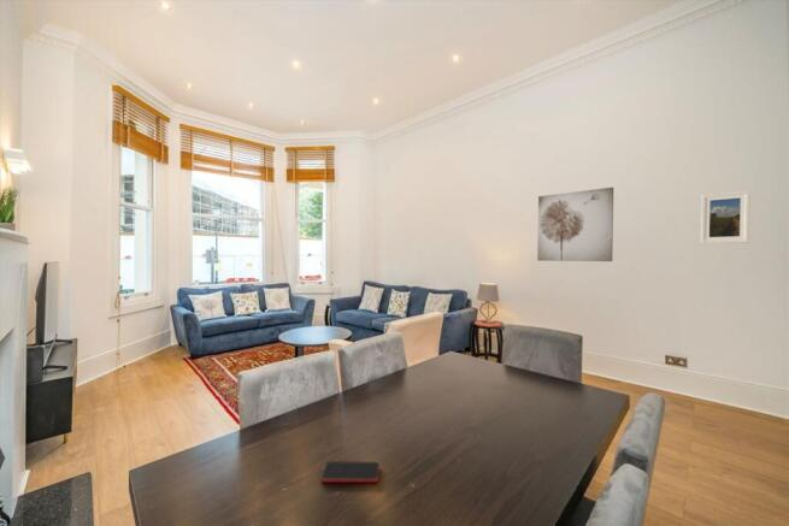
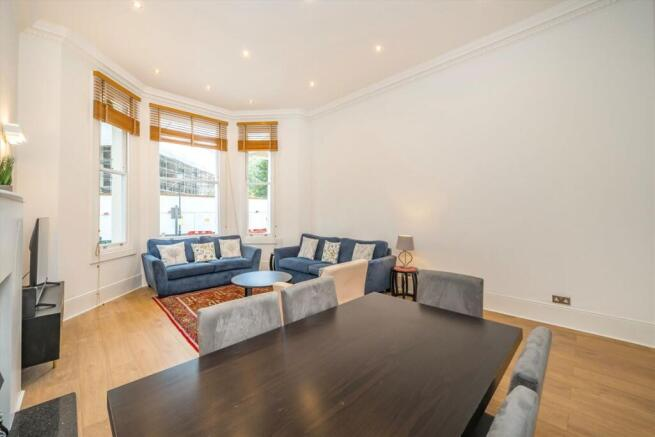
- smartphone (351, 472)
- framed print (724, 218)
- wall art (572, 226)
